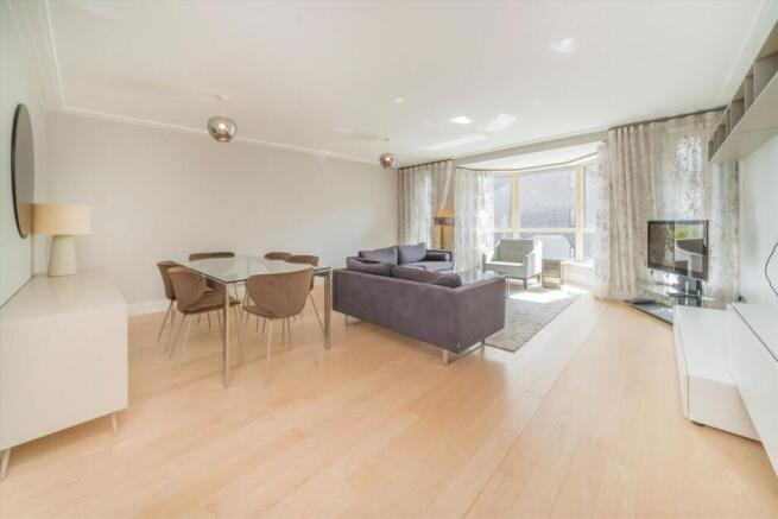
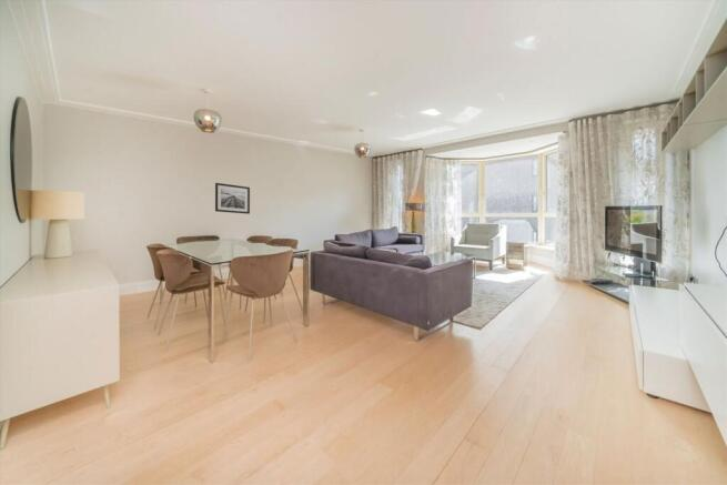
+ wall art (233, 199)
